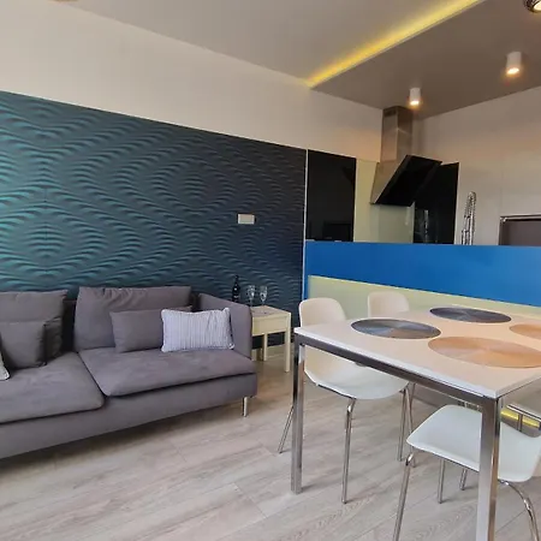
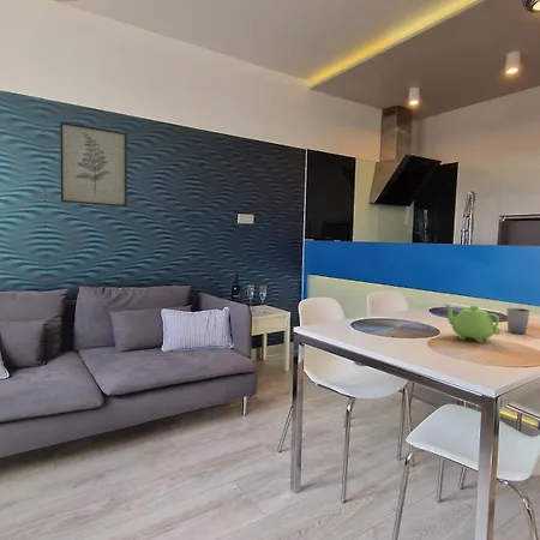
+ teapot (470, 322)
+ cup (517, 319)
+ wall art (95, 166)
